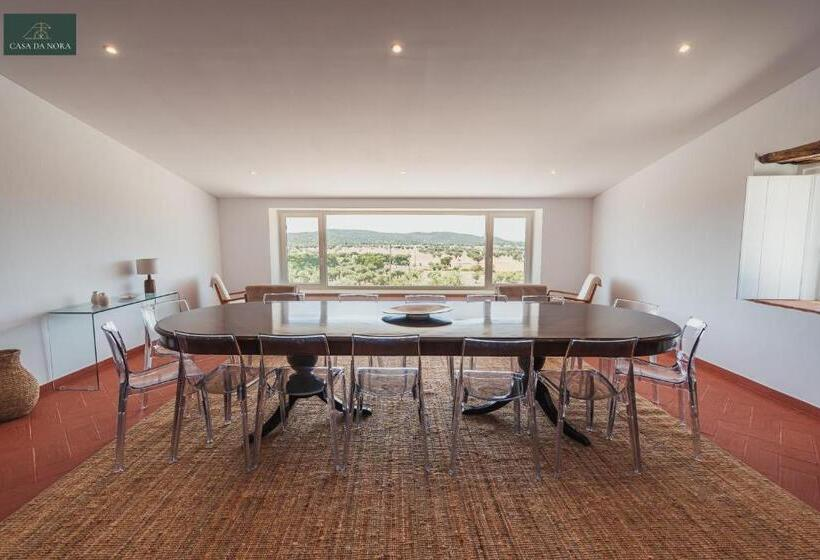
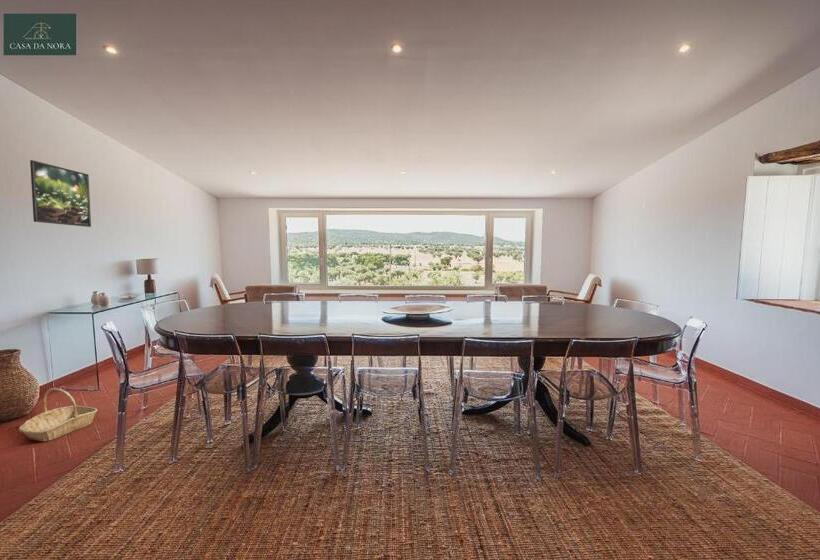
+ basket (60, 408)
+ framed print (63, 196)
